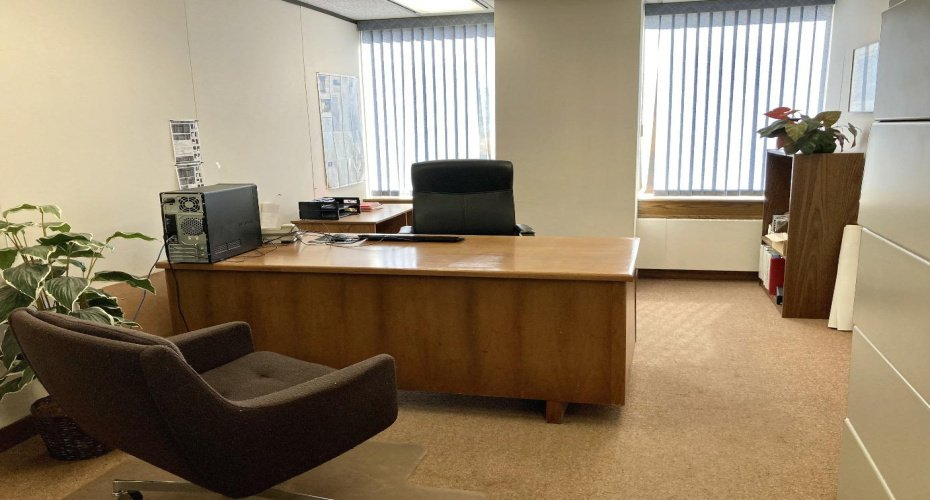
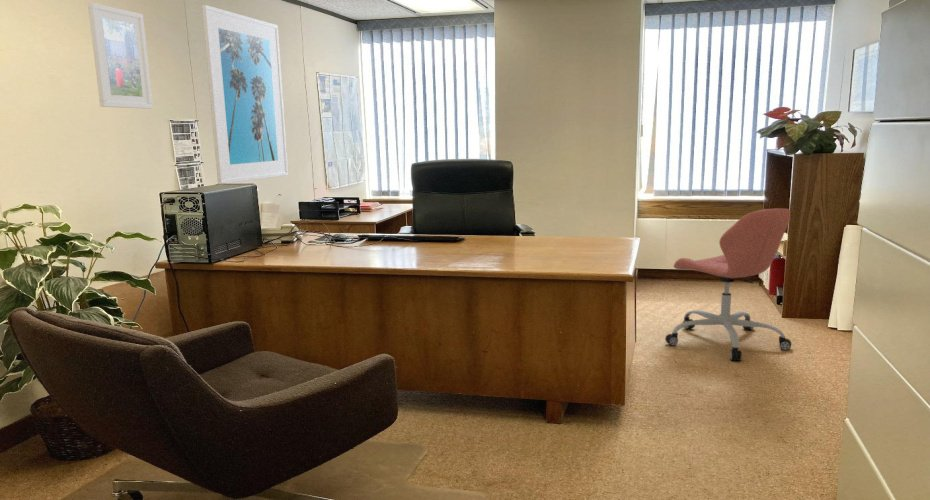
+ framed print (249, 99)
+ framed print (122, 58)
+ office chair (726, 273)
